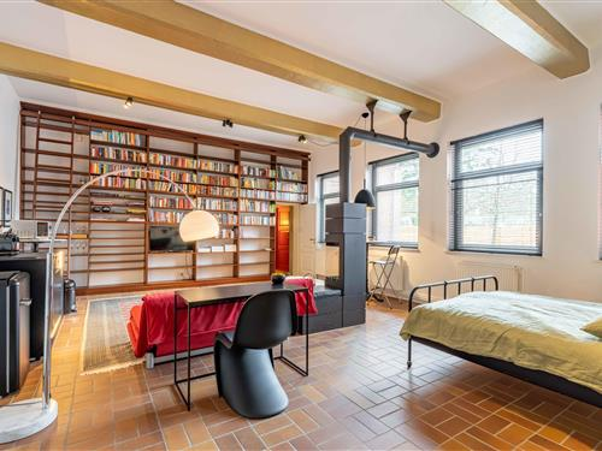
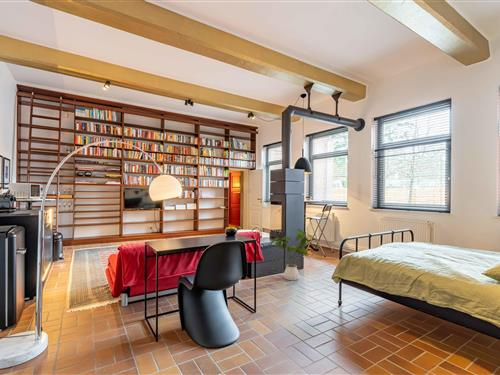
+ house plant (298, 253)
